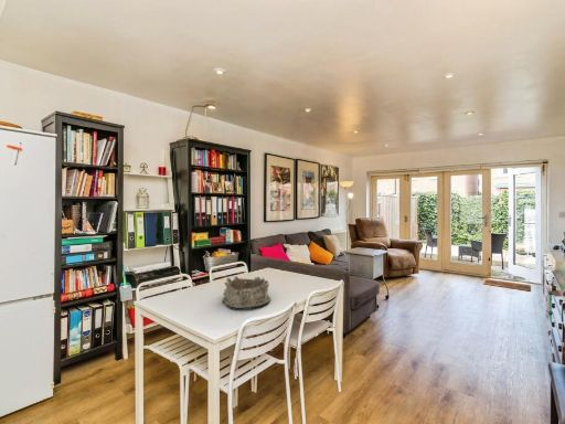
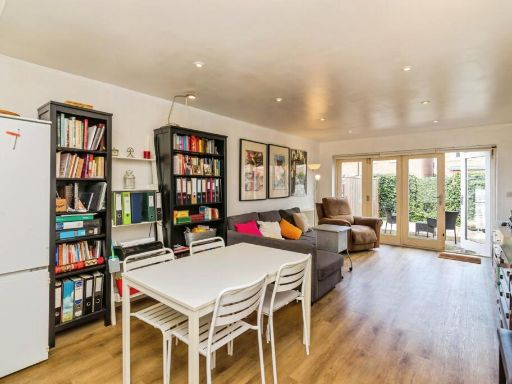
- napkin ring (246, 290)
